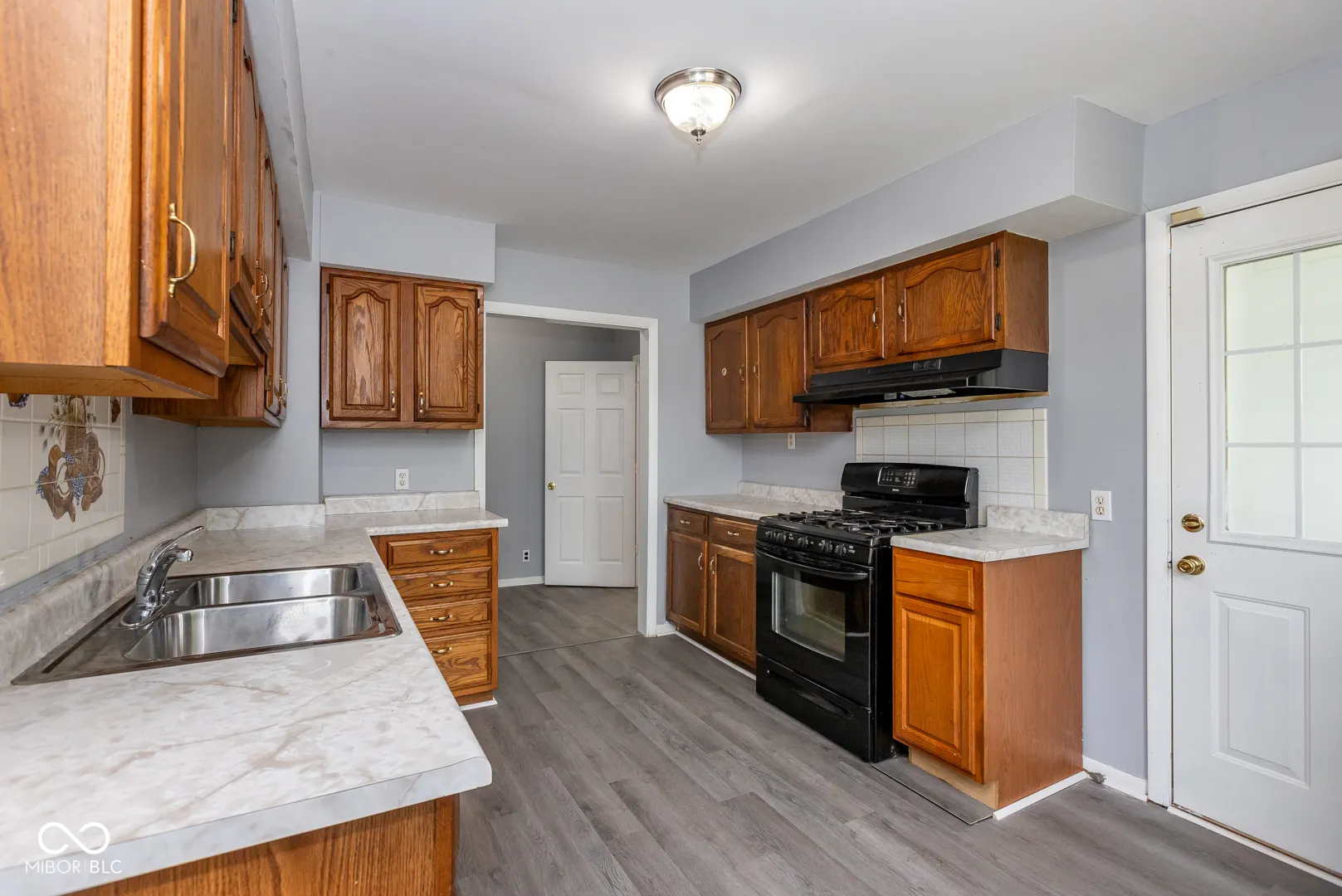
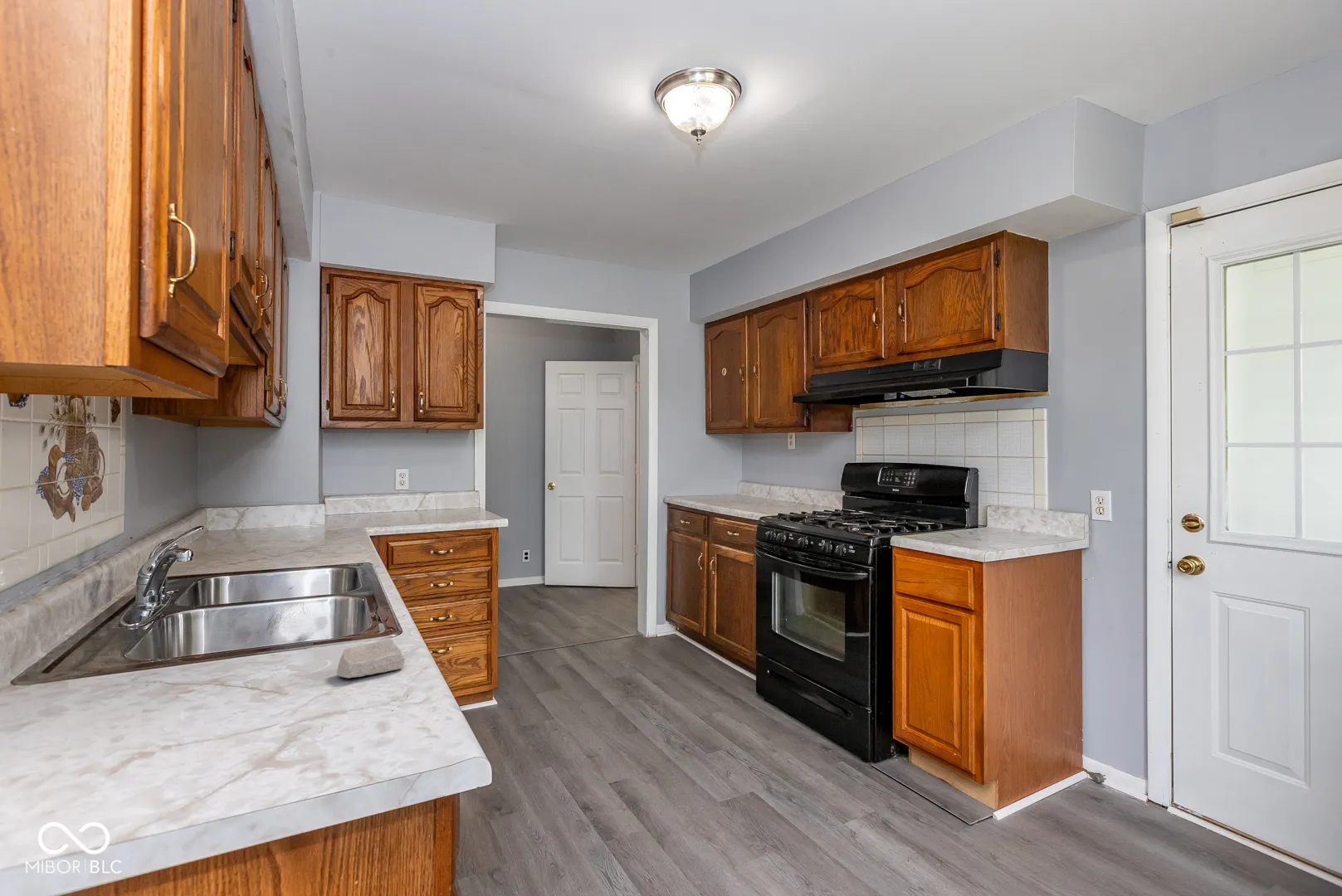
+ soap bar (369, 658)
